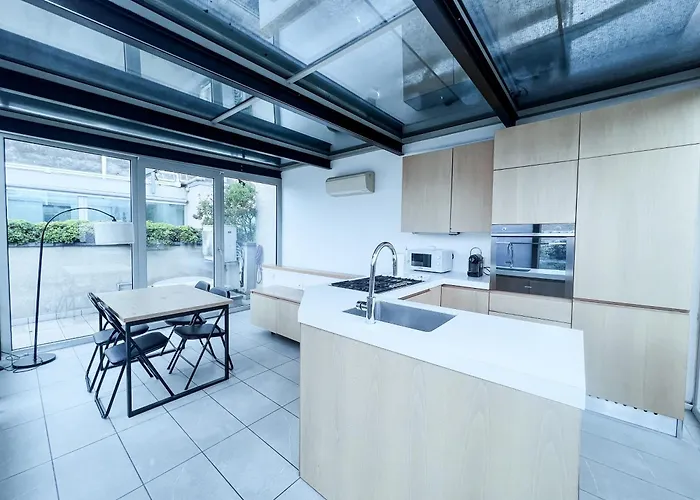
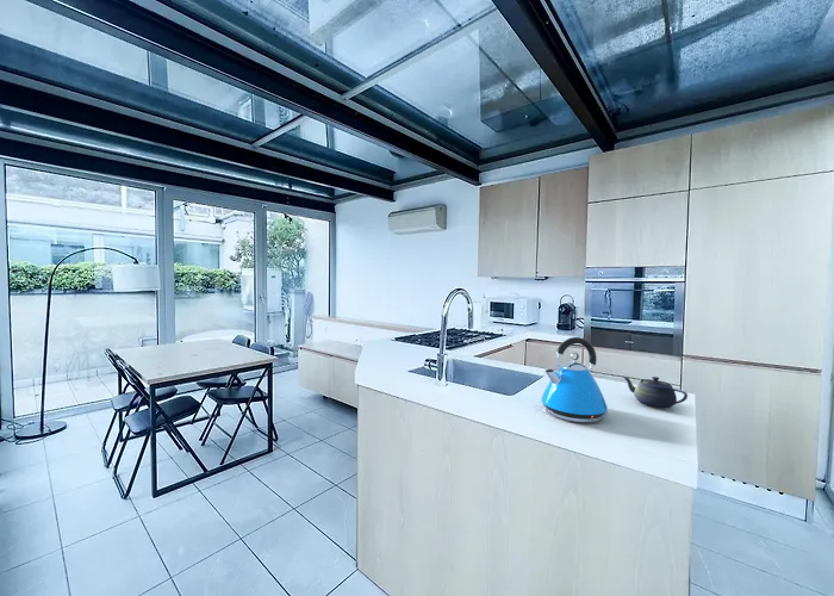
+ teapot (652, 390)
+ kettle (575, 374)
